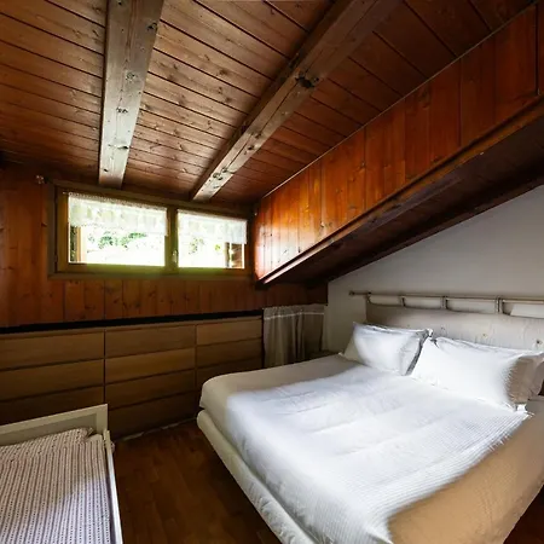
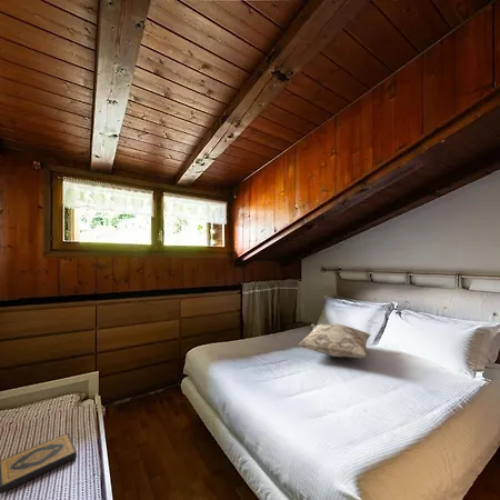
+ hardback book (38, 459)
+ decorative pillow (336, 339)
